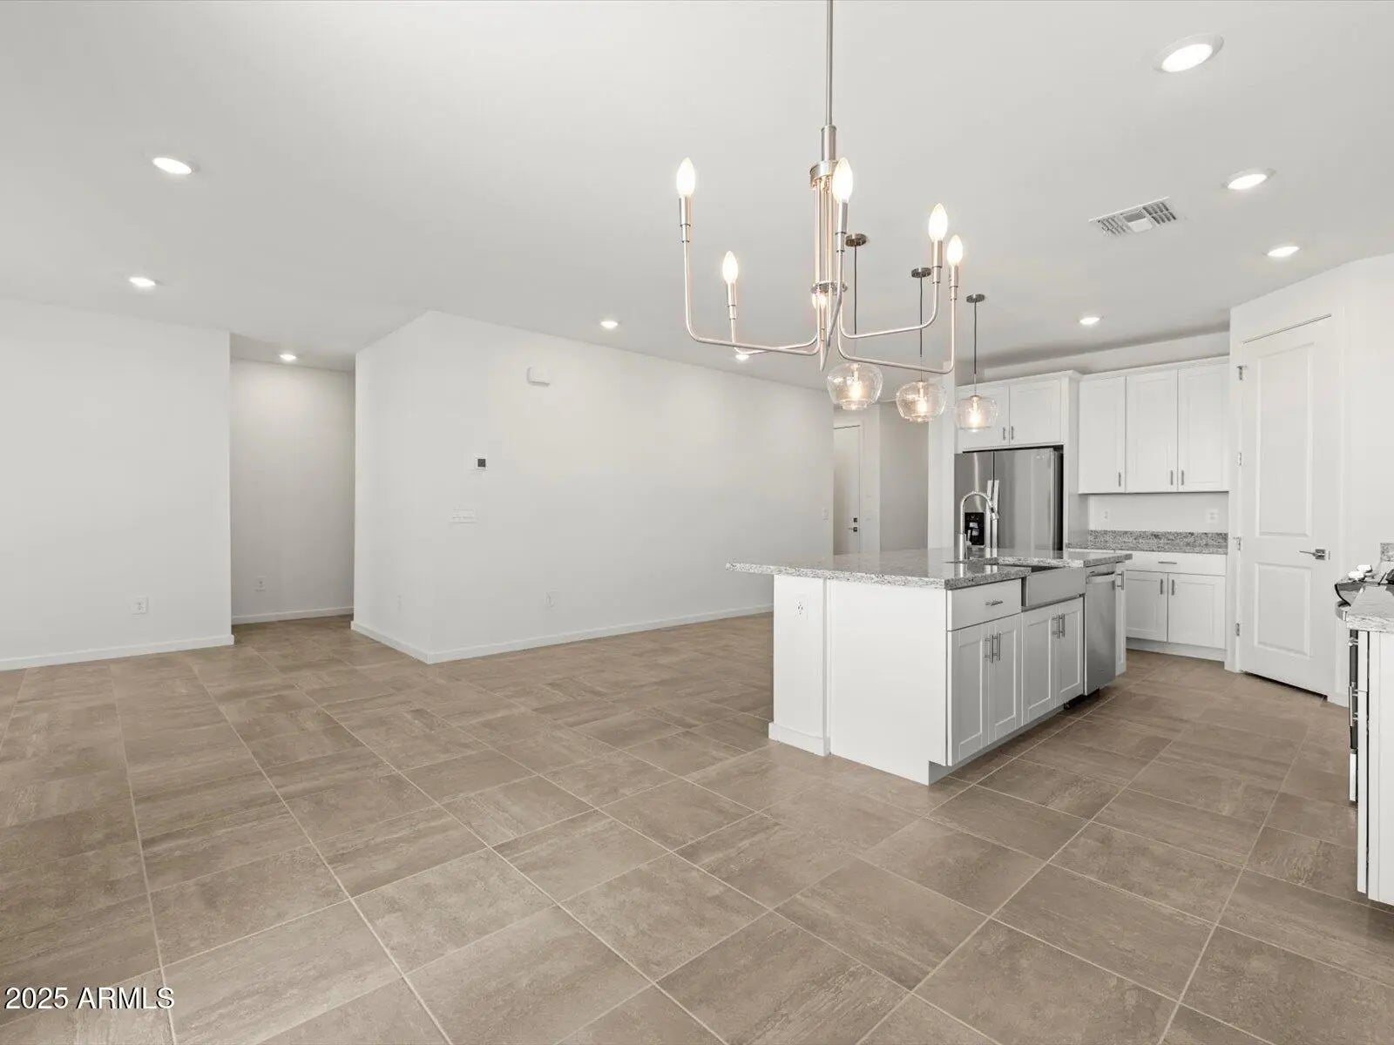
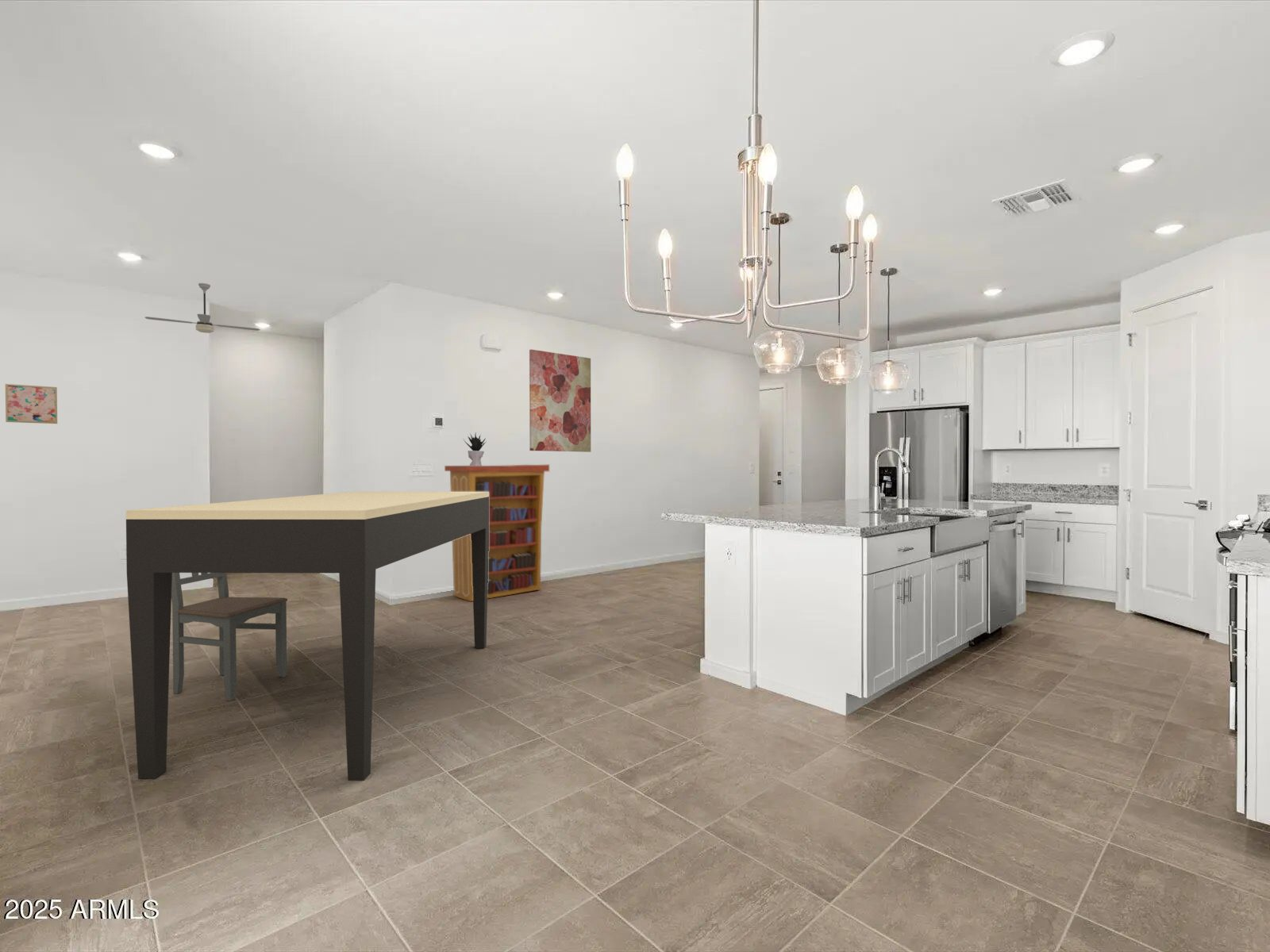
+ bookcase (498, 528)
+ wall art (561, 402)
+ wall art (32, 404)
+ potted plant (475, 447)
+ dining chair (225, 602)
+ ceiling fan (204, 308)
+ dining table (356, 596)
